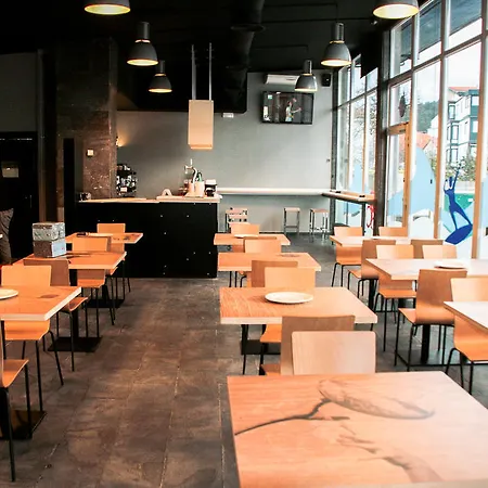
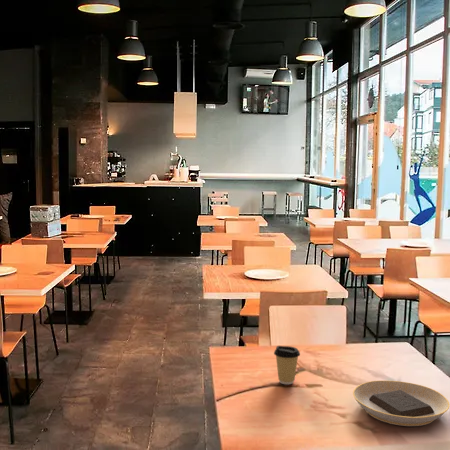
+ coffee cup (286, 364)
+ plate (399, 403)
